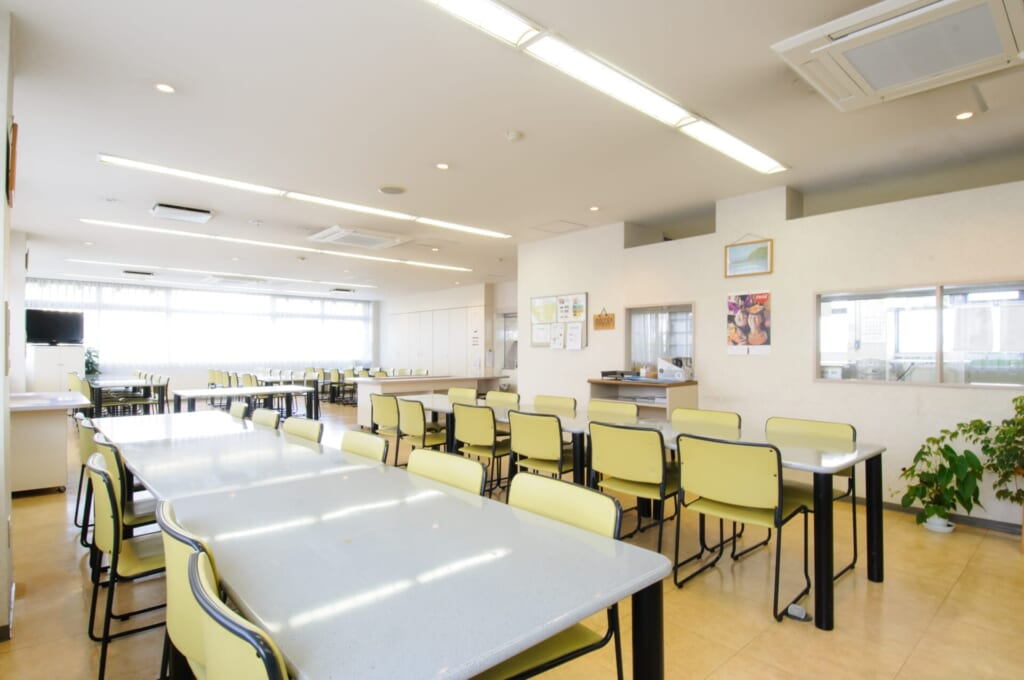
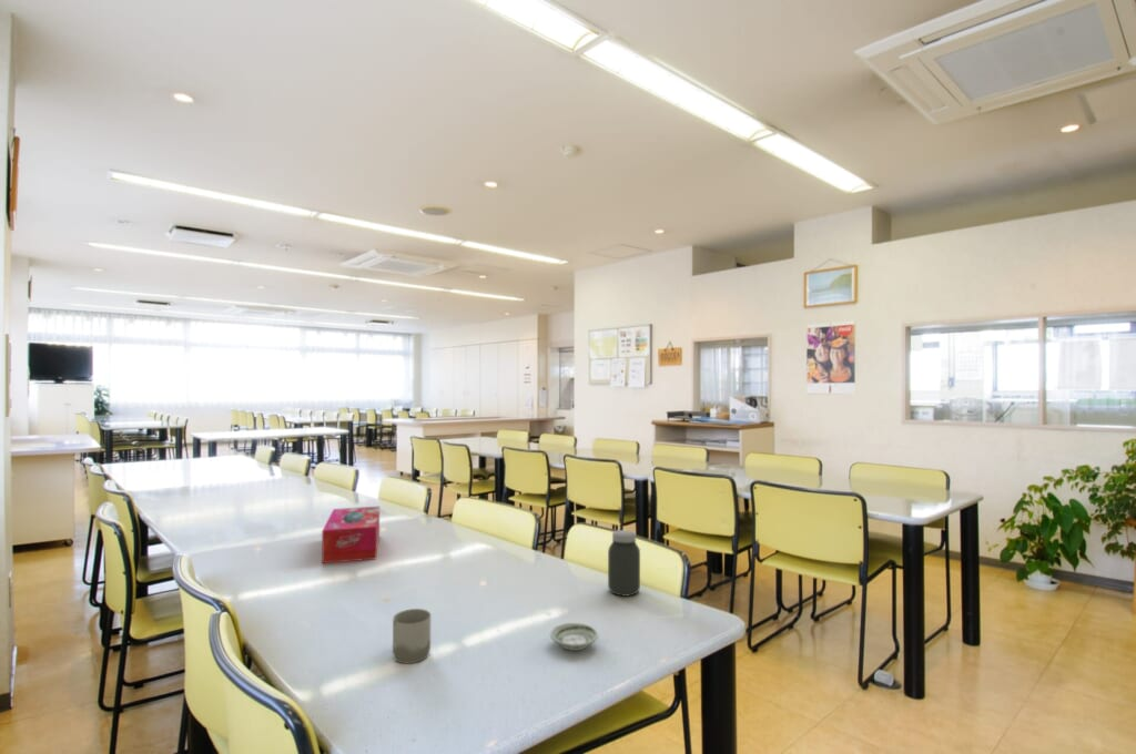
+ cup (407, 632)
+ tissue box (353, 532)
+ jar (623, 562)
+ saucer (574, 639)
